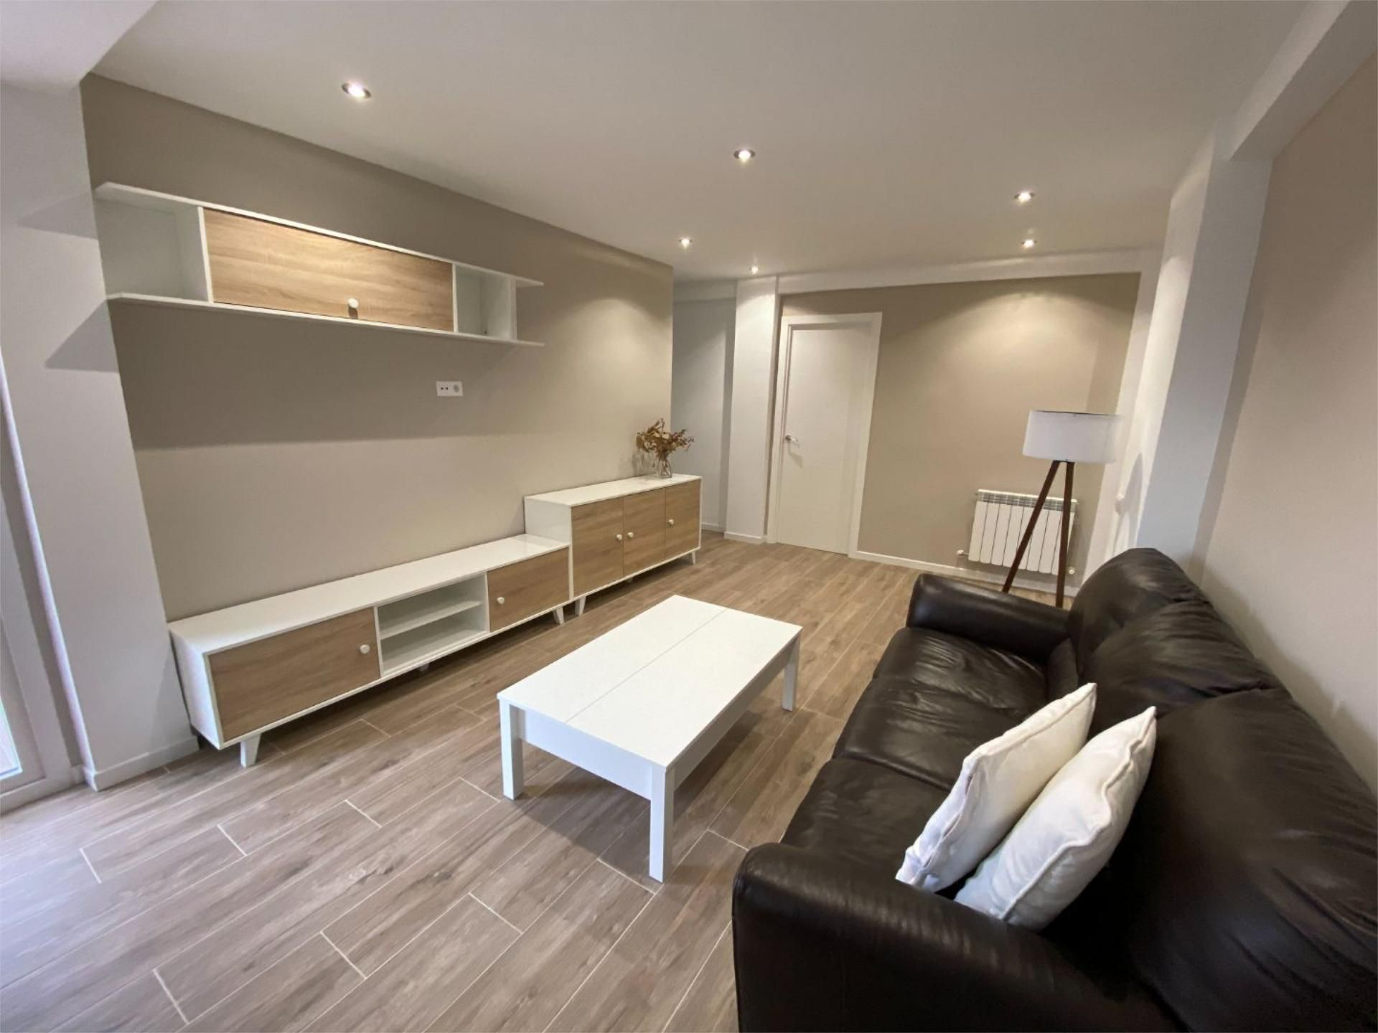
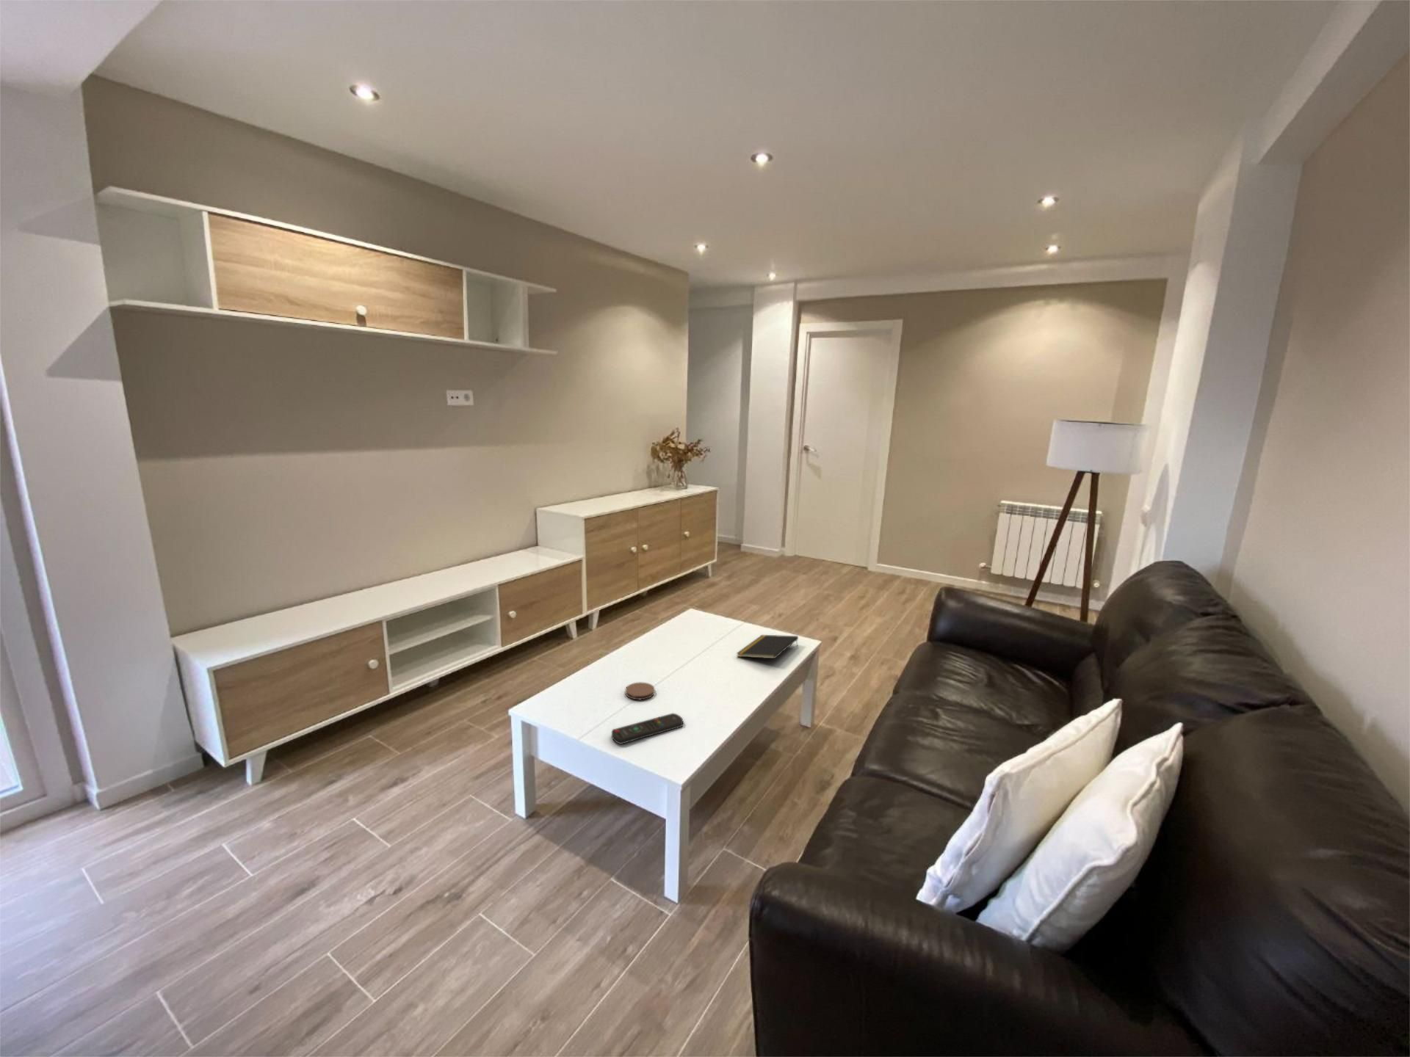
+ coaster (639, 691)
+ remote control (647, 727)
+ notepad (767, 646)
